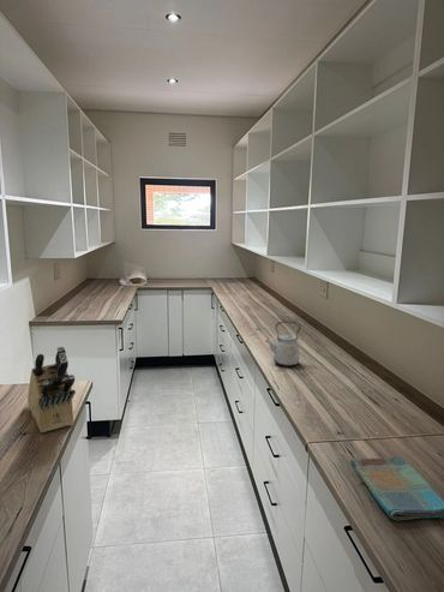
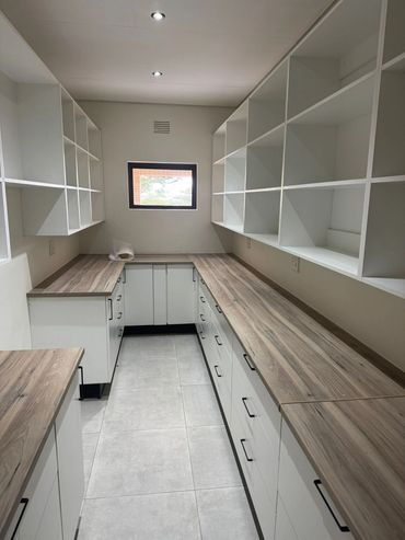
- kettle (282, 342)
- dish towel (396, 484)
- knife block (49, 381)
